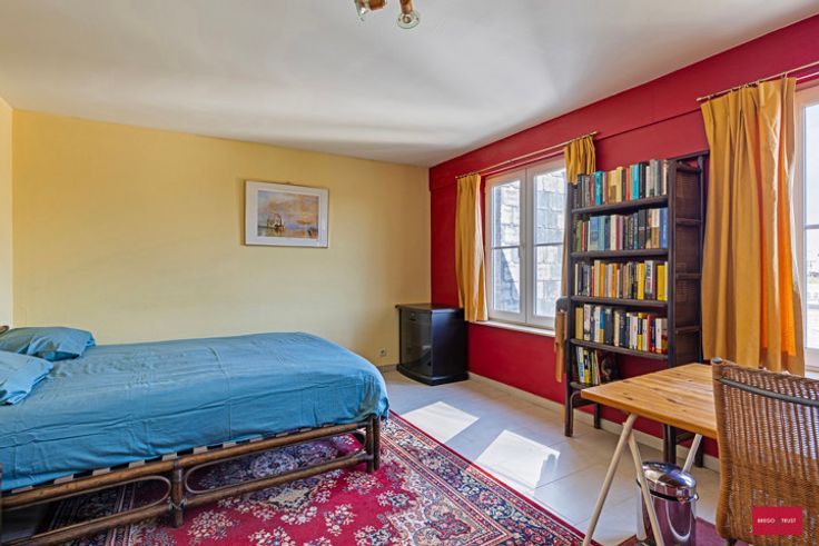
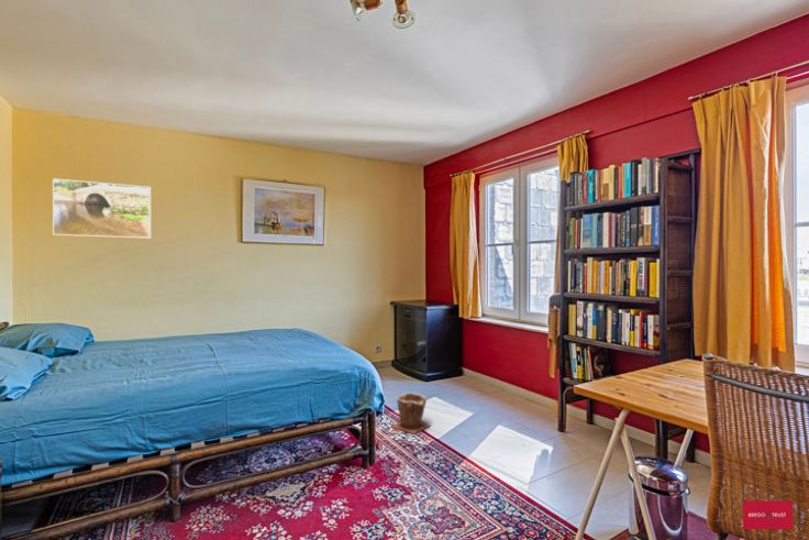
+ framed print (103, 209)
+ plant pot (411, 410)
